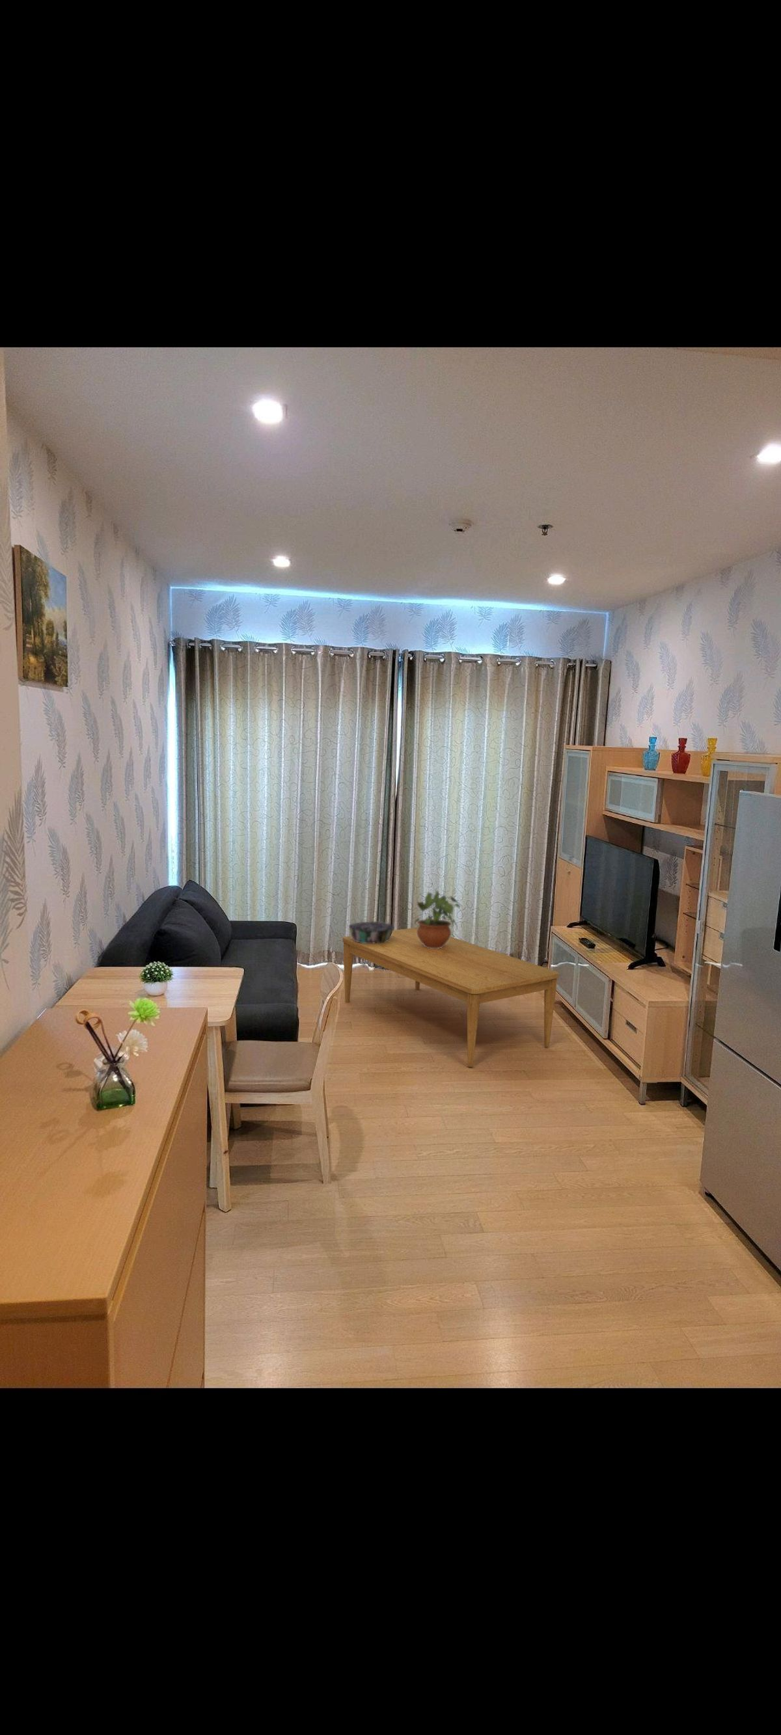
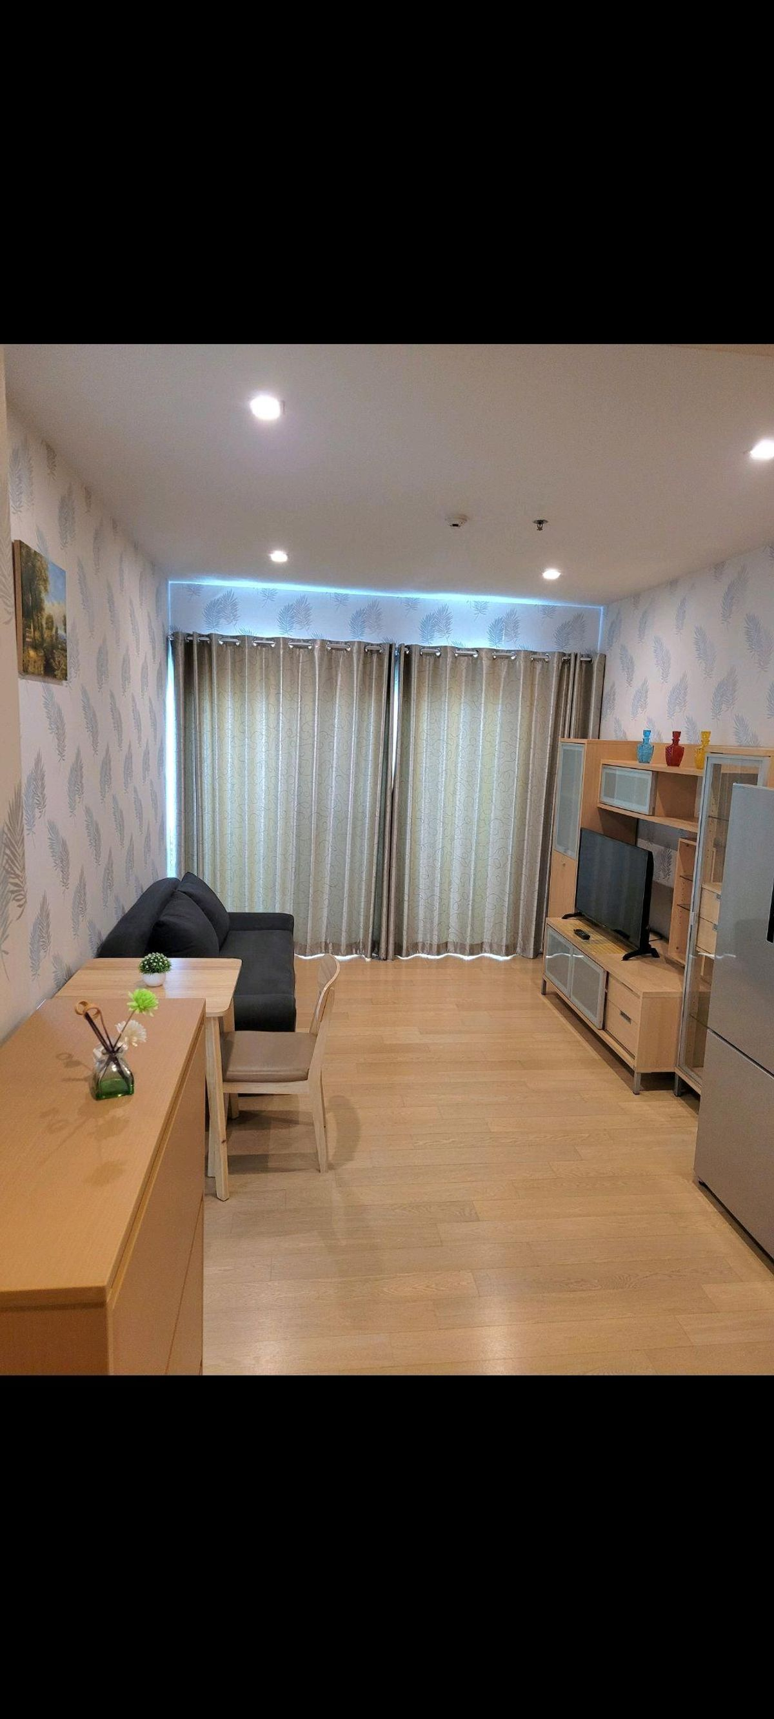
- decorative bowl (371, 932)
- coffee table (441, 988)
- potted plant (436, 917)
